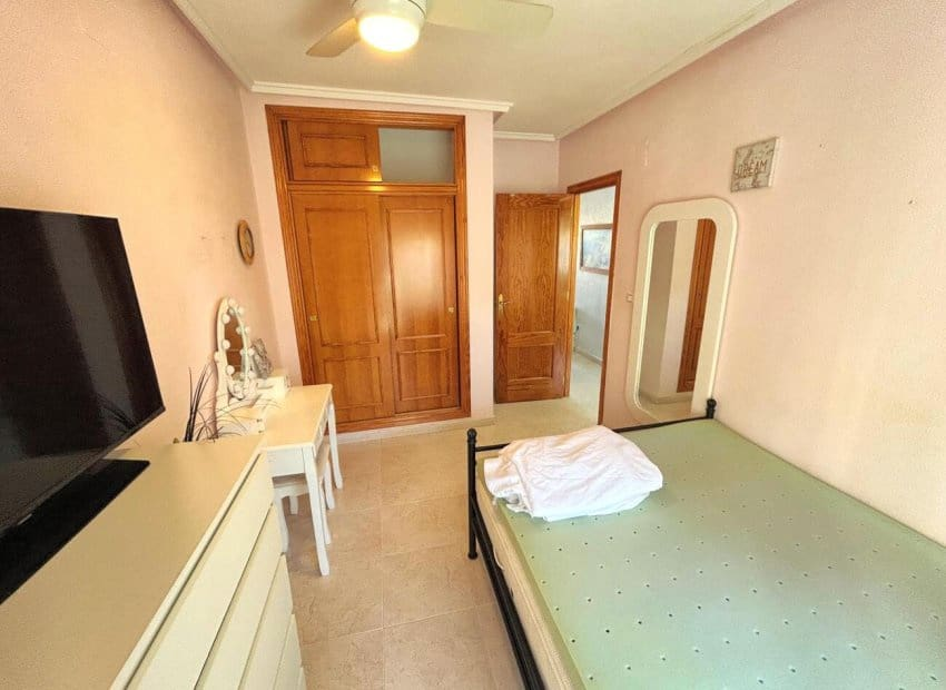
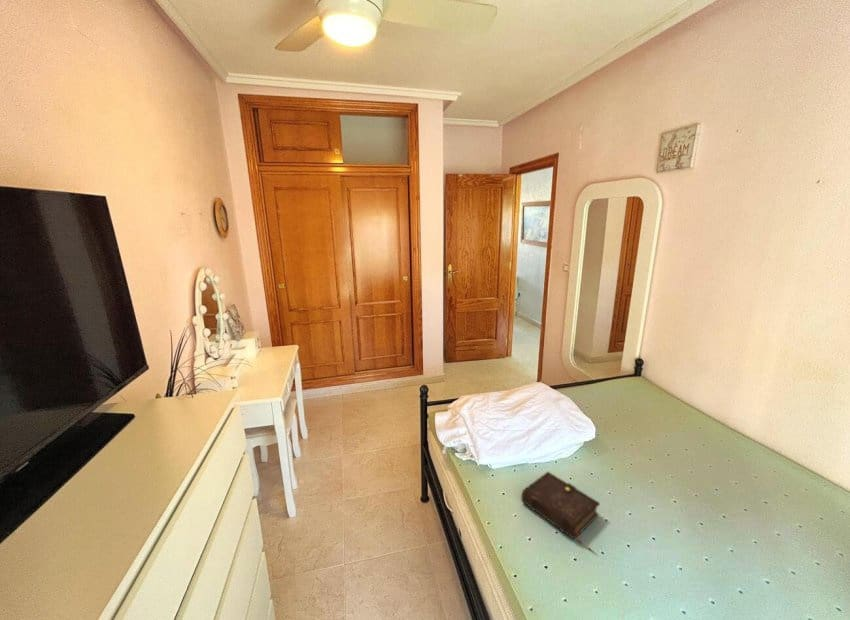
+ book (568, 508)
